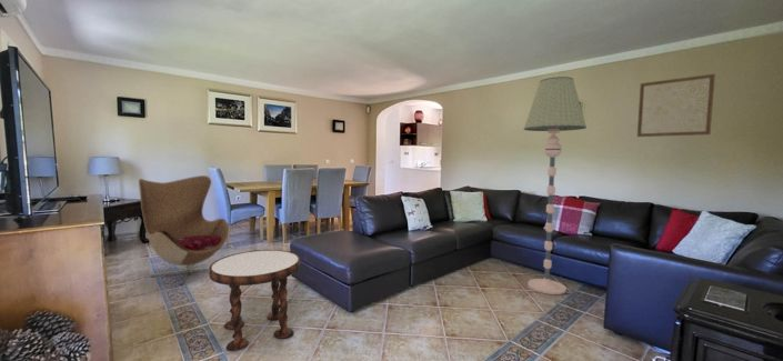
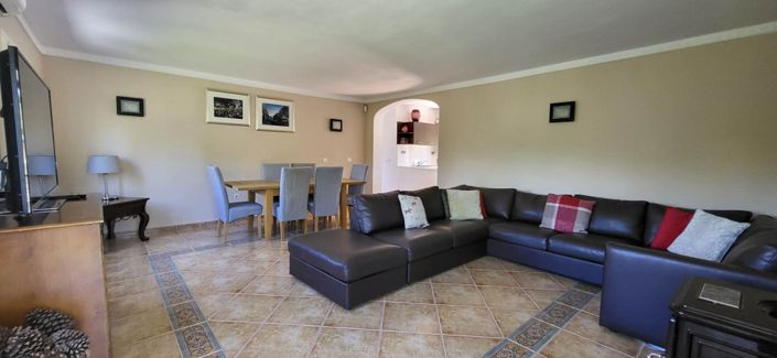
- wall art (674, 109)
- side table (257, 283)
- floor lamp (551, 185)
- armchair (184, 225)
